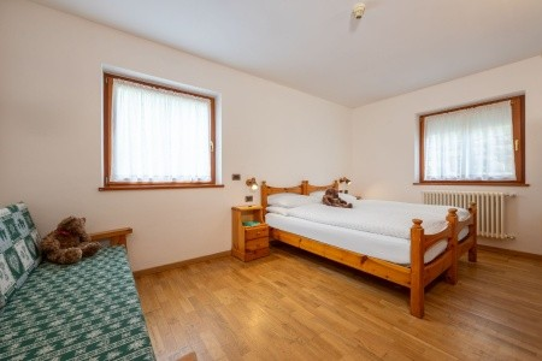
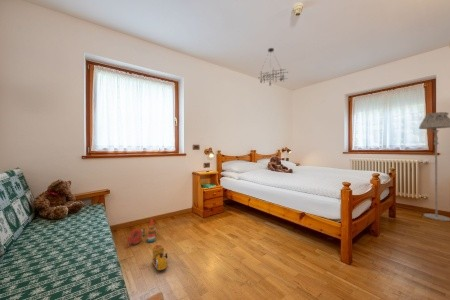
+ chandelier (273, 68)
+ toy train (161, 257)
+ floor lamp (435, 165)
+ stacking toy (143, 229)
